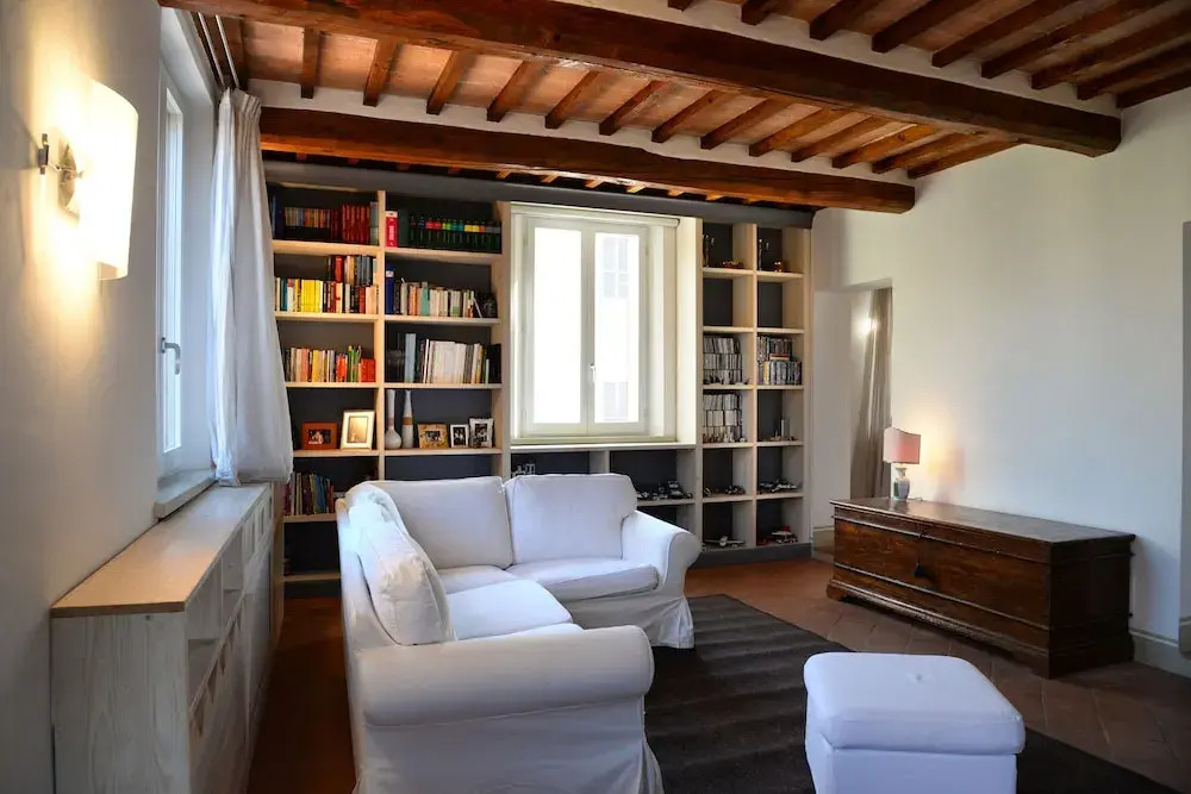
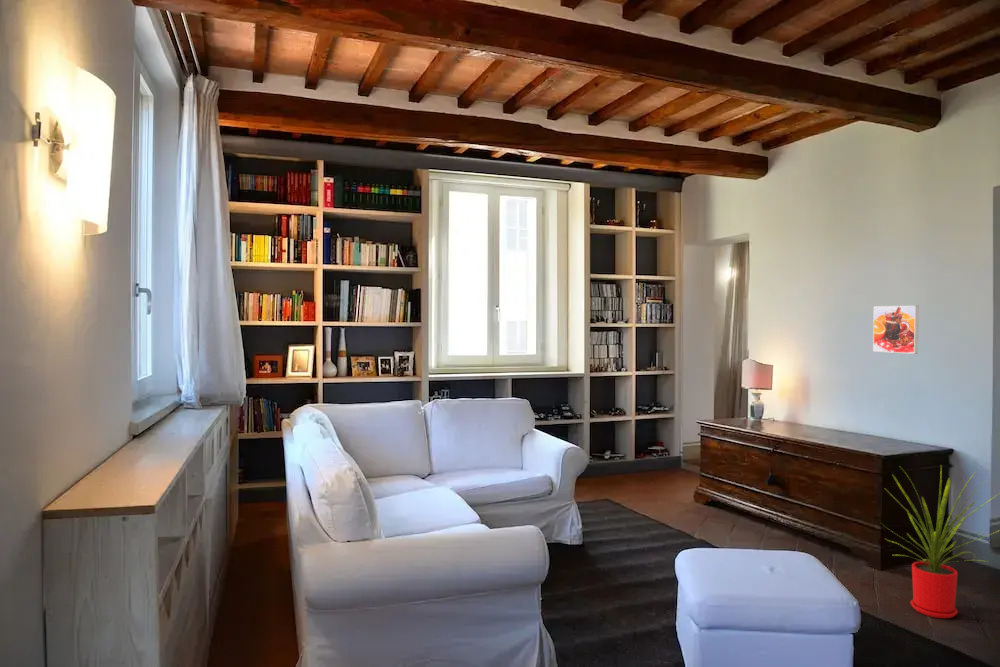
+ house plant (932, 541)
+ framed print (895, 329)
